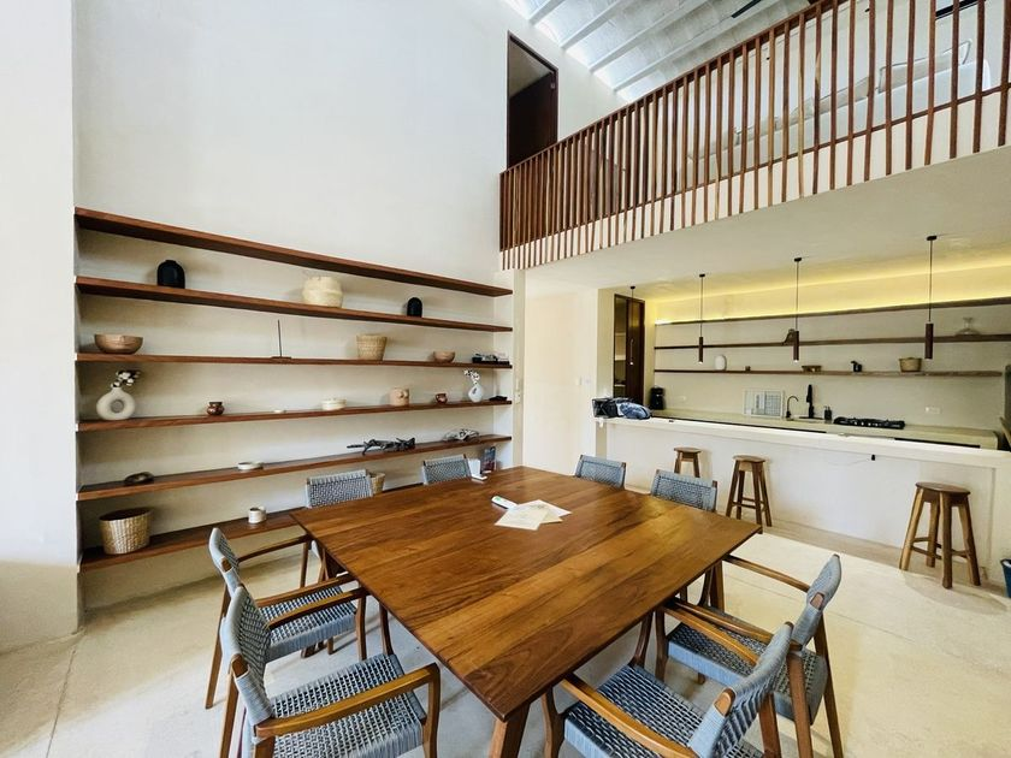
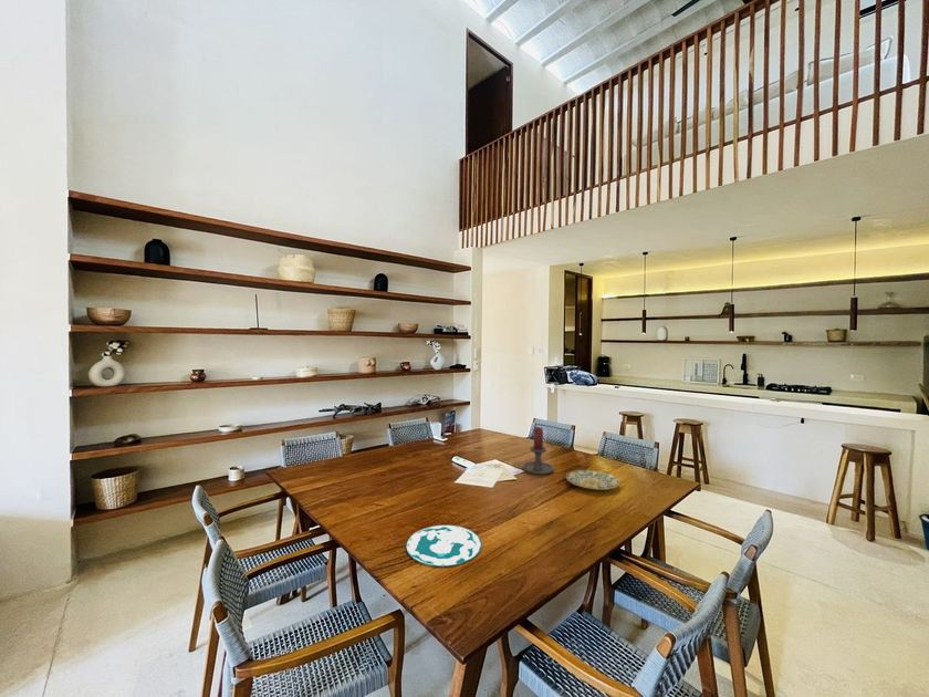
+ plate (592, 481)
+ plate (443, 540)
+ candle holder (533, 448)
